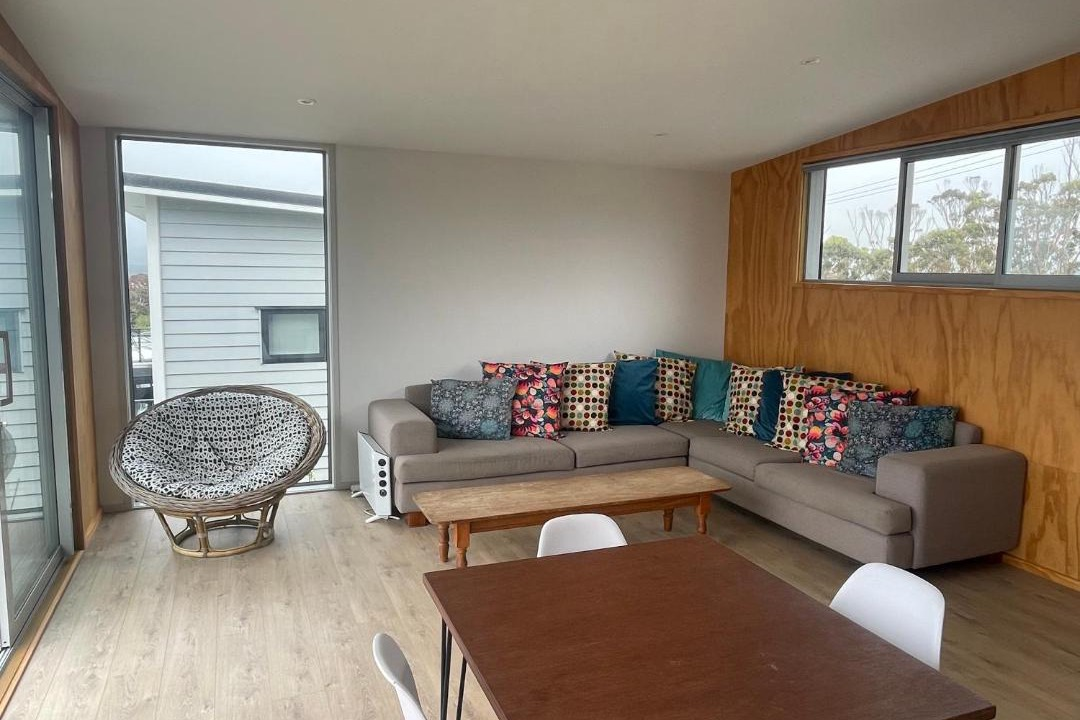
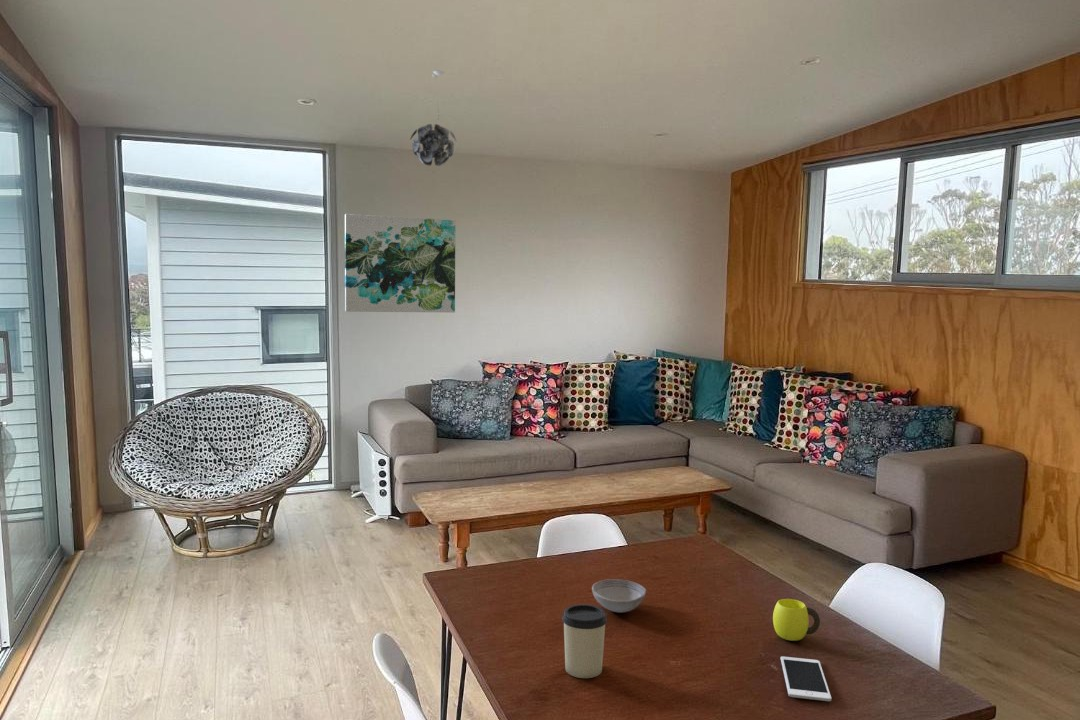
+ bowl (618, 598)
+ cup (584, 640)
+ wall art (401, 264)
+ pendant light (431, 124)
+ cell phone (804, 677)
+ cup (796, 620)
